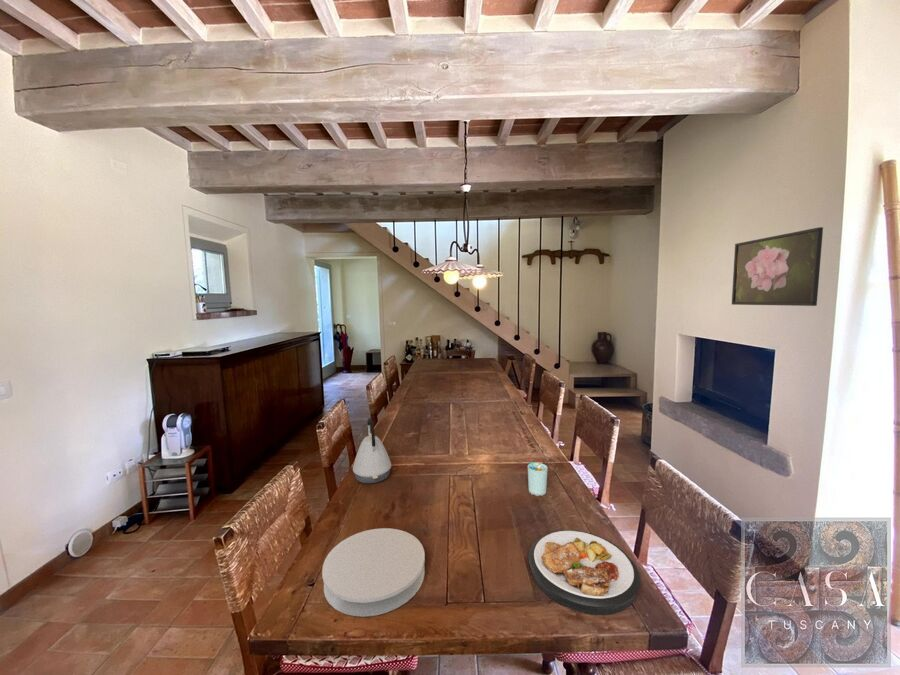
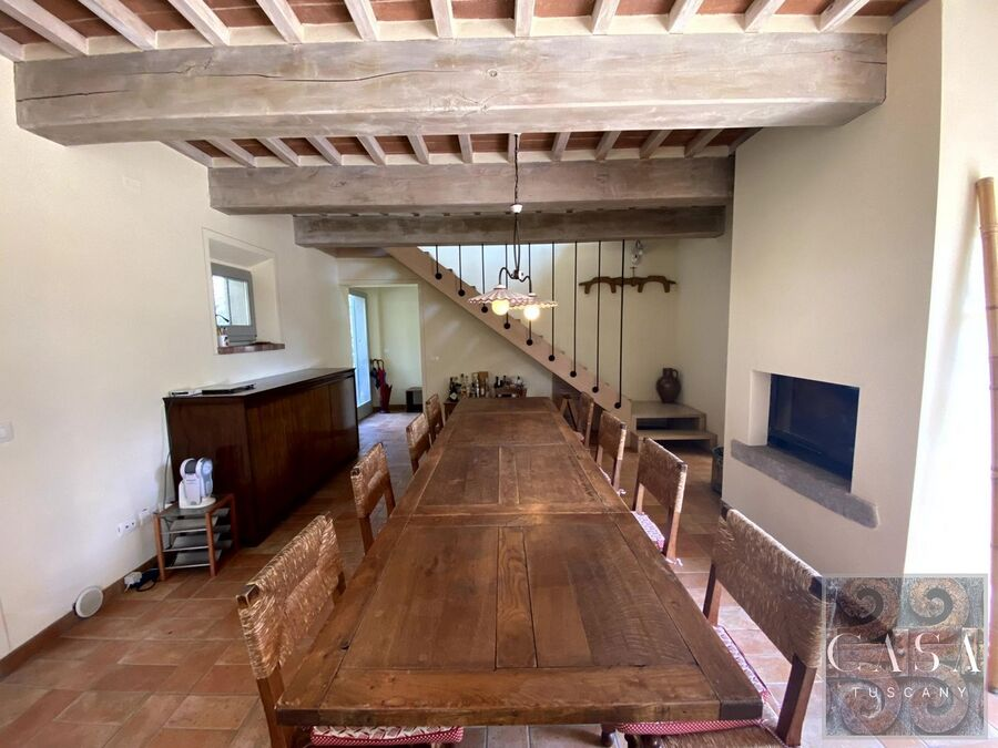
- plate (375, 567)
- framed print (771, 271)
- cup (537, 476)
- kettle (371, 447)
- plate (581, 562)
